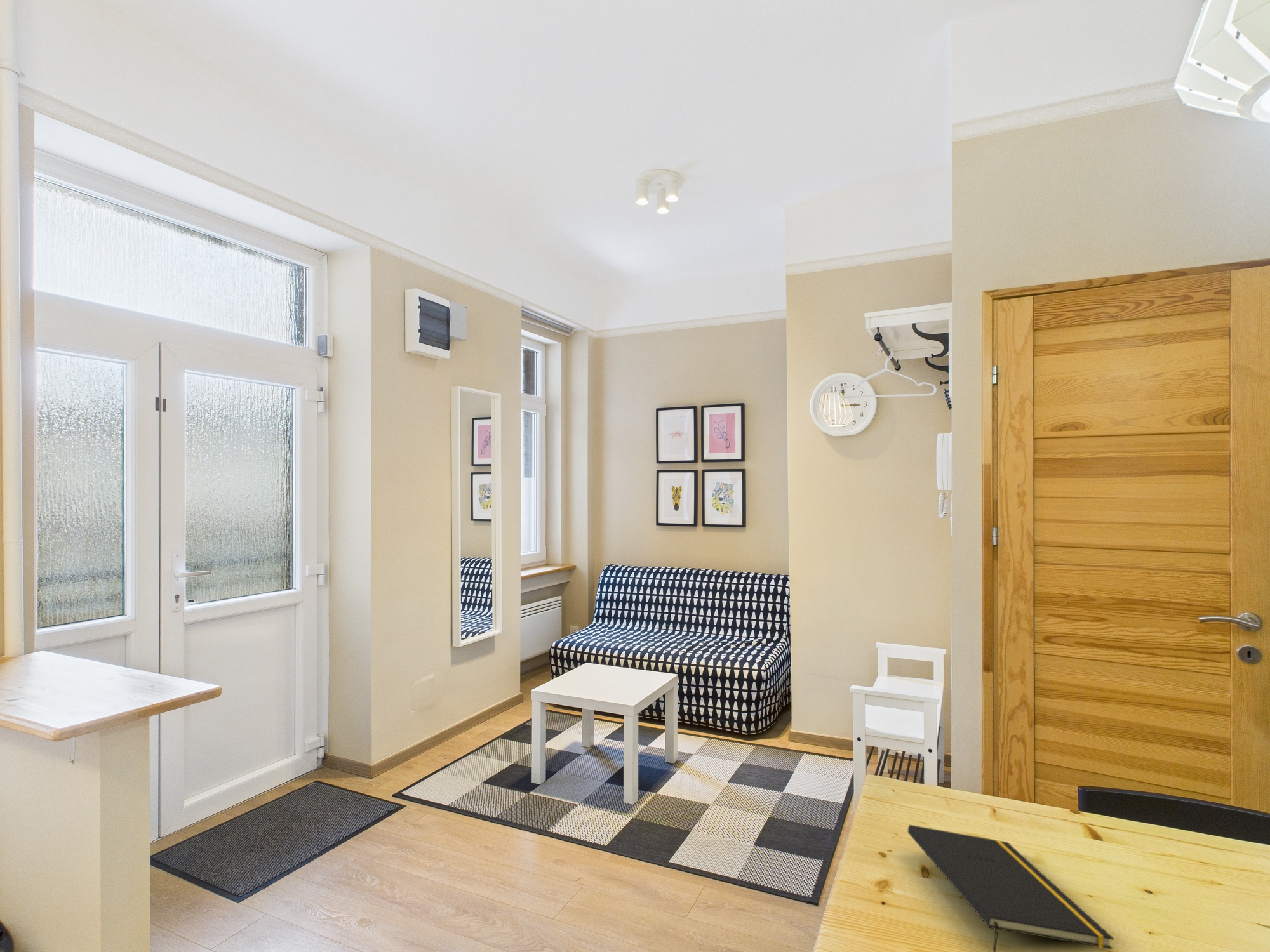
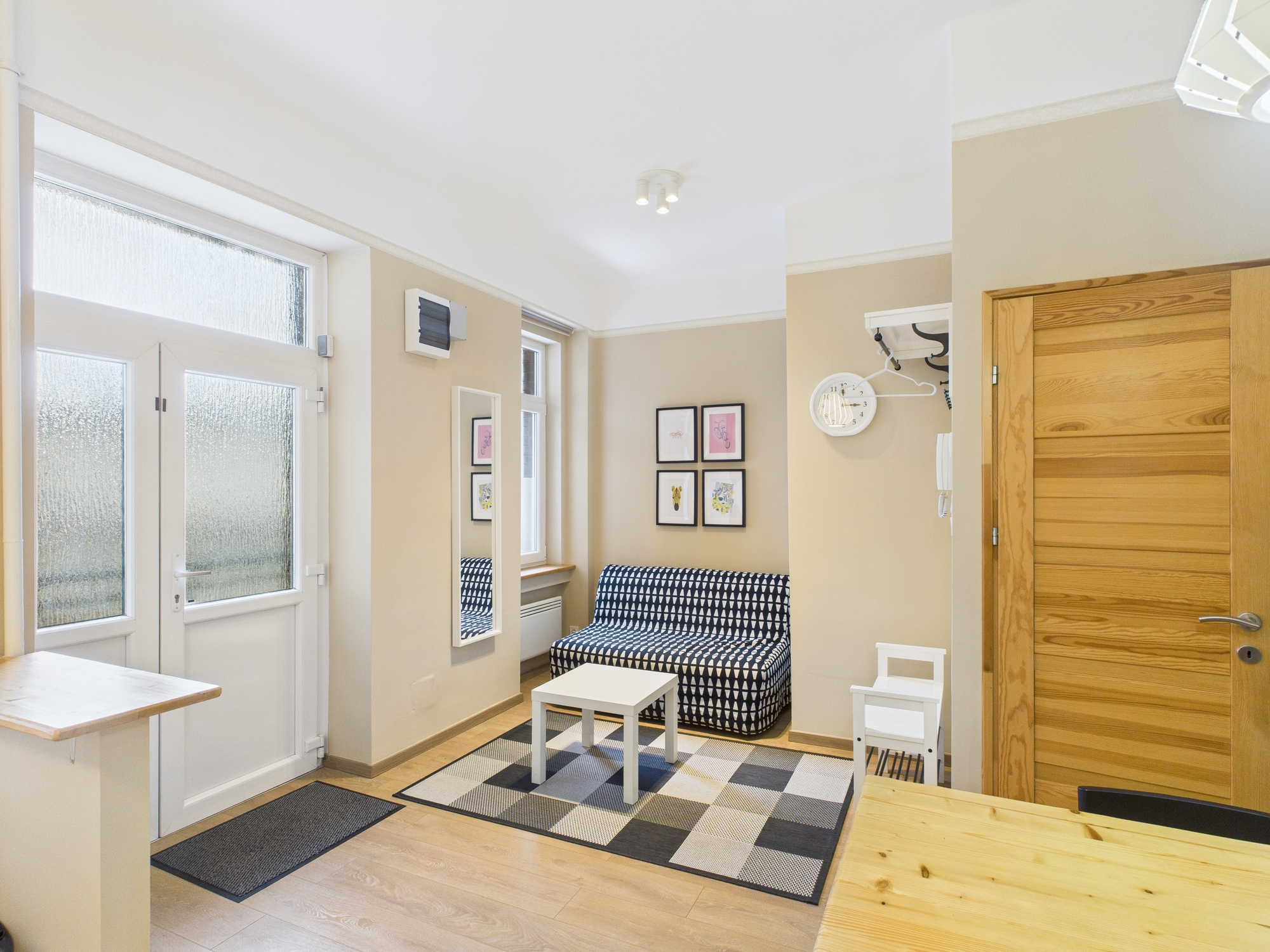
- notepad (999, 880)
